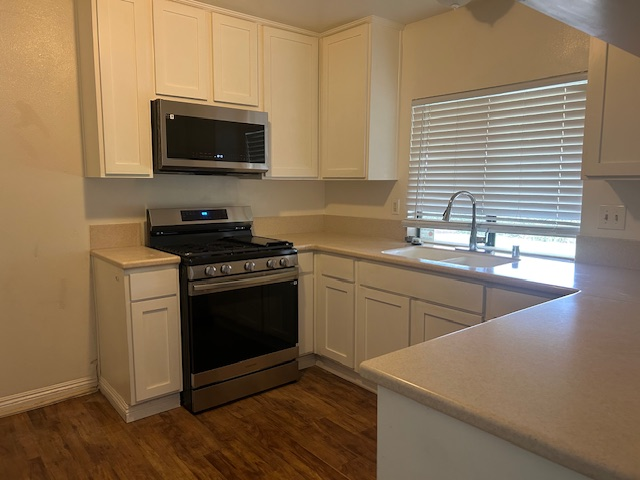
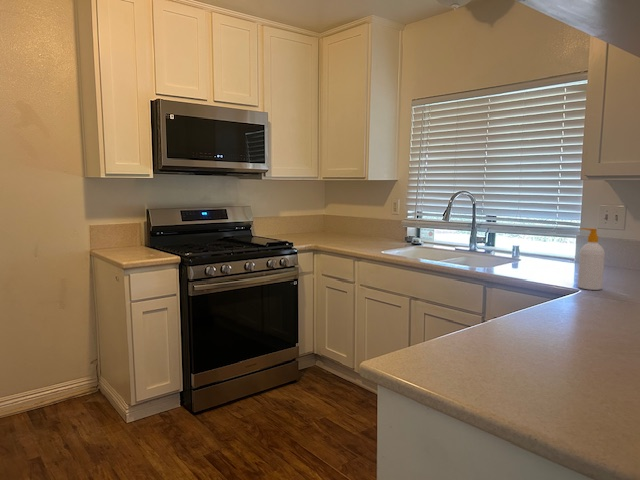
+ soap bottle (590, 258)
